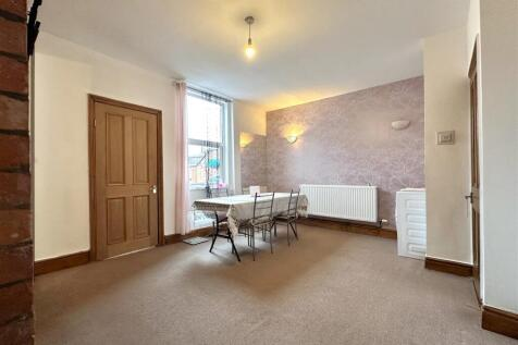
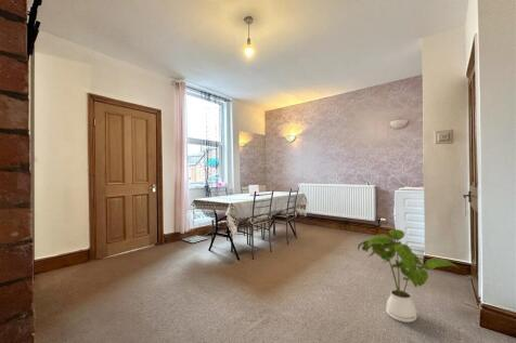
+ house plant (403, 277)
